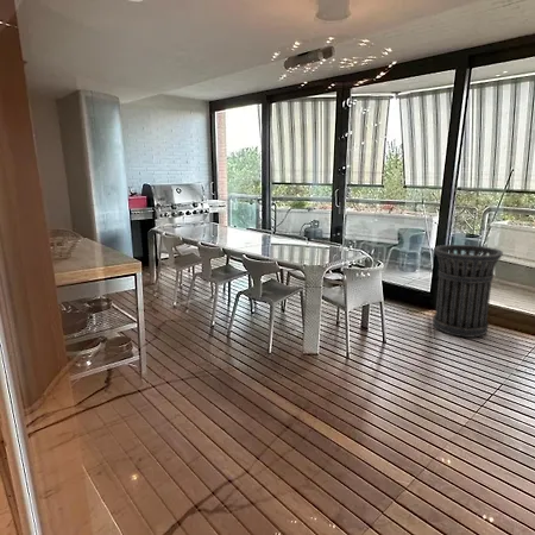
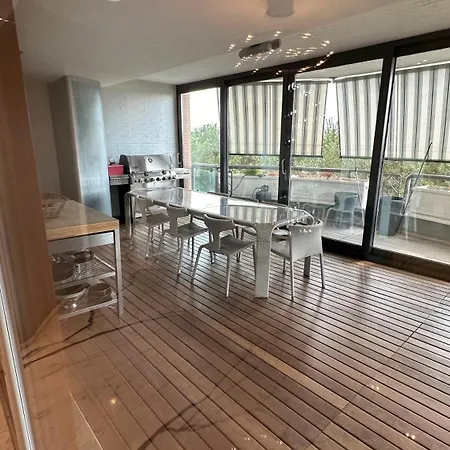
- trash can (462, 290)
